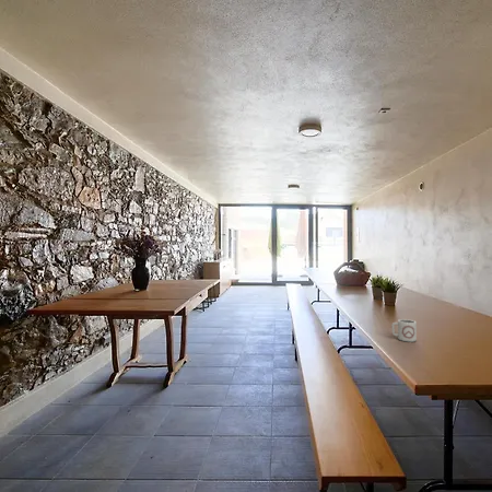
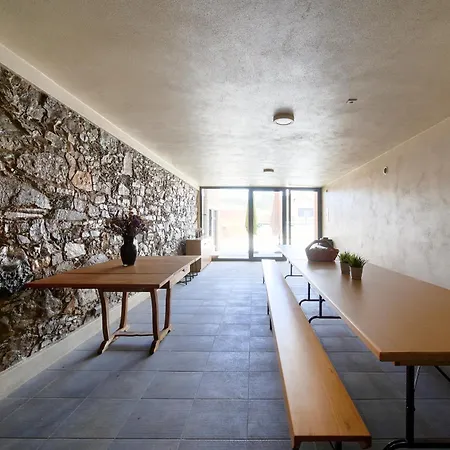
- cup (403, 329)
